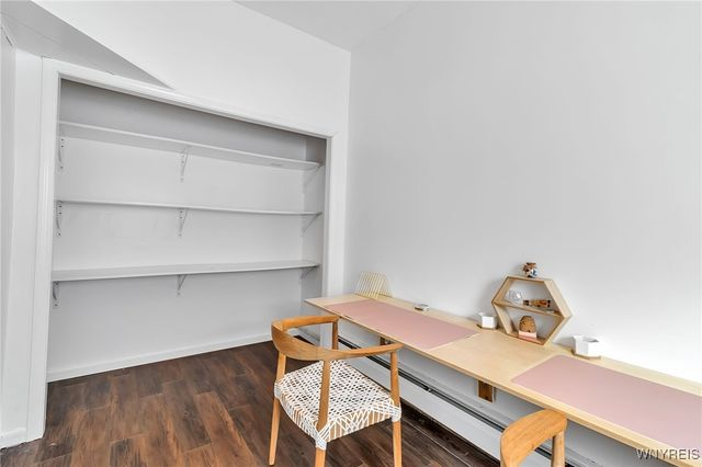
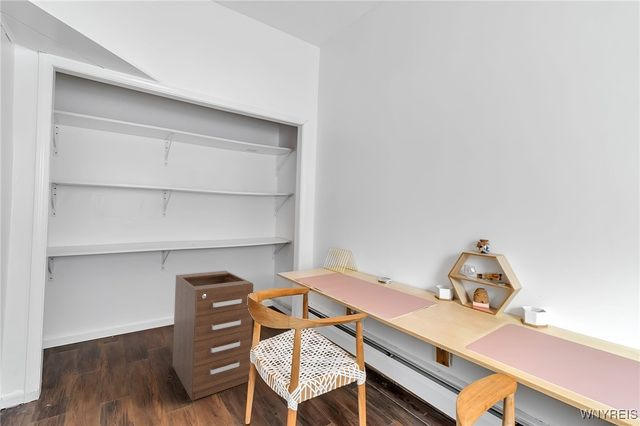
+ filing cabinet (212, 327)
